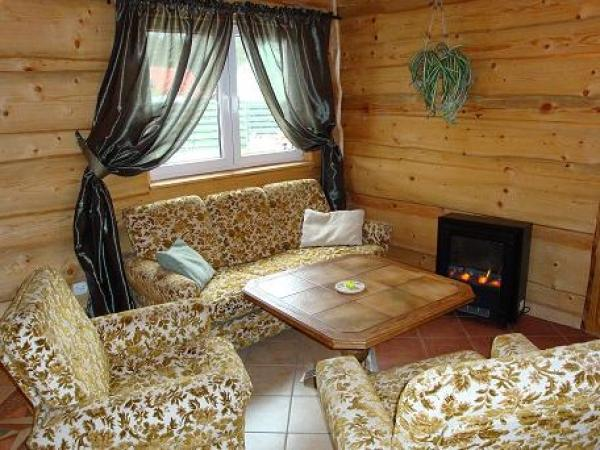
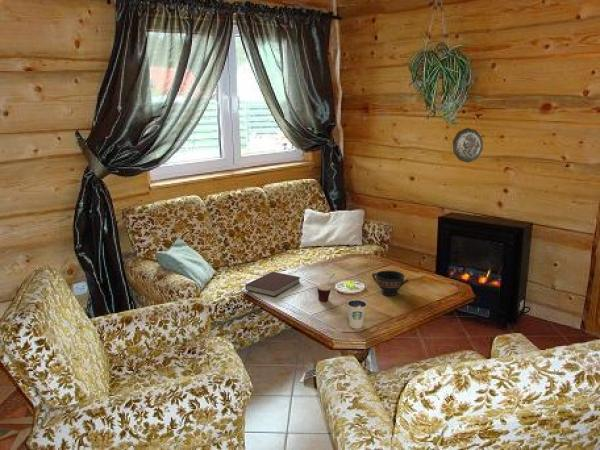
+ bowl (389, 284)
+ decorative plate (468, 145)
+ cup (327, 287)
+ dixie cup (356, 314)
+ notebook (273, 283)
